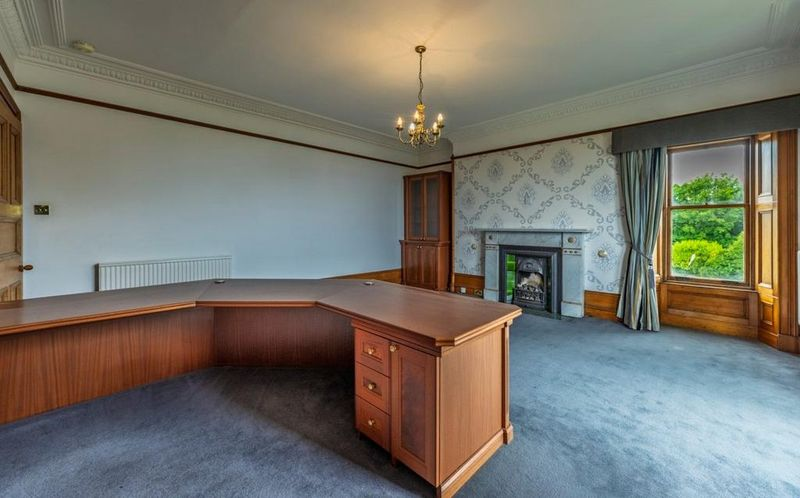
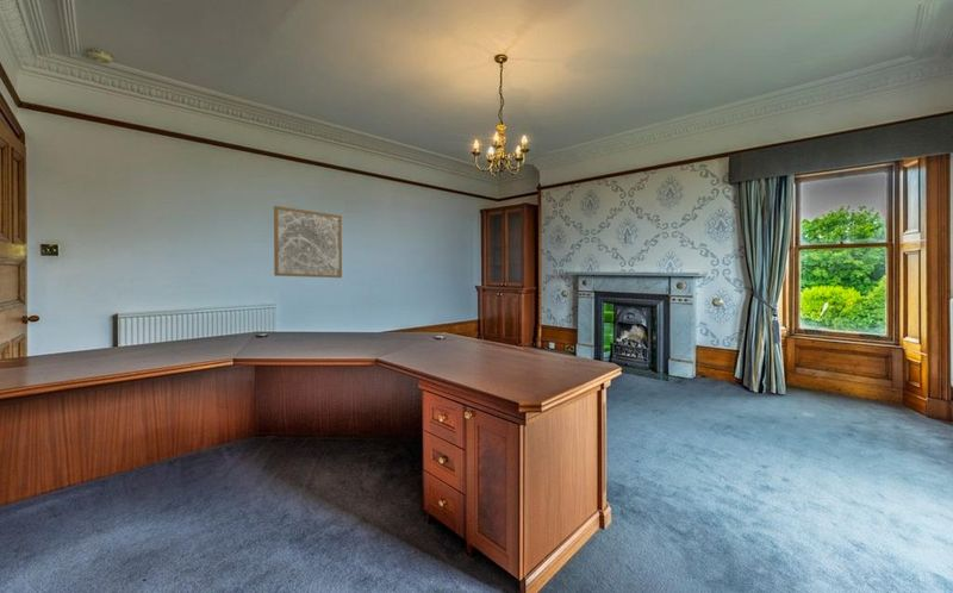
+ wall art (310, 244)
